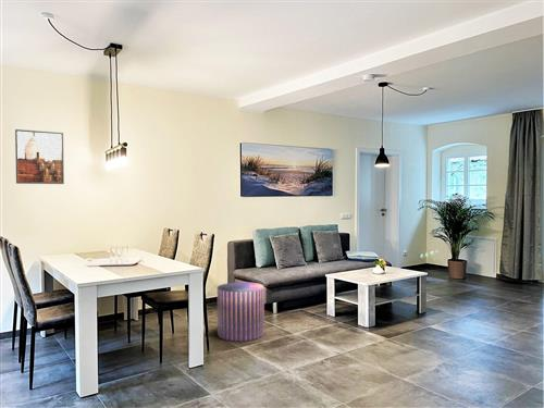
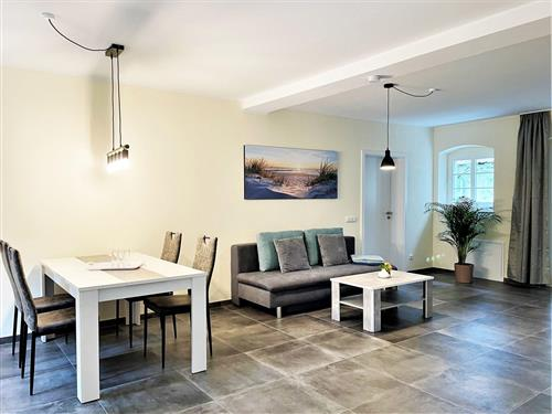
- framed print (40, 157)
- pouf (240, 310)
